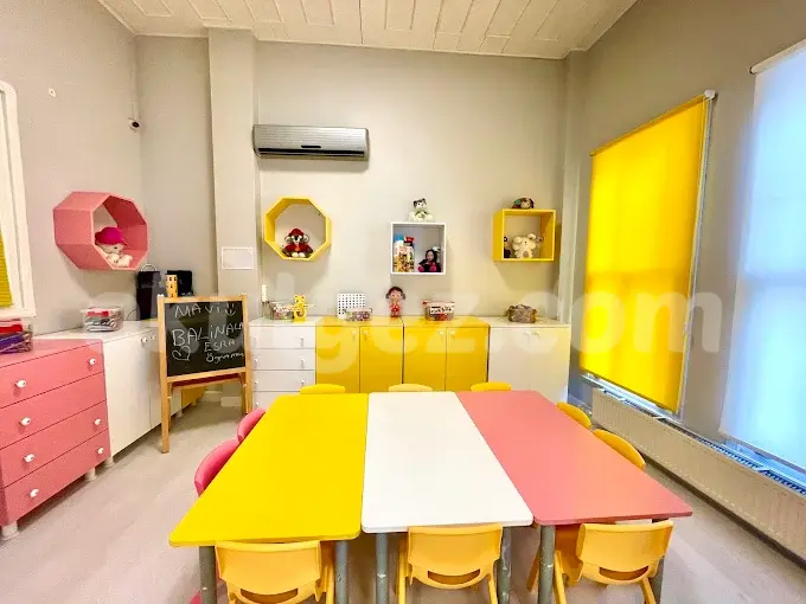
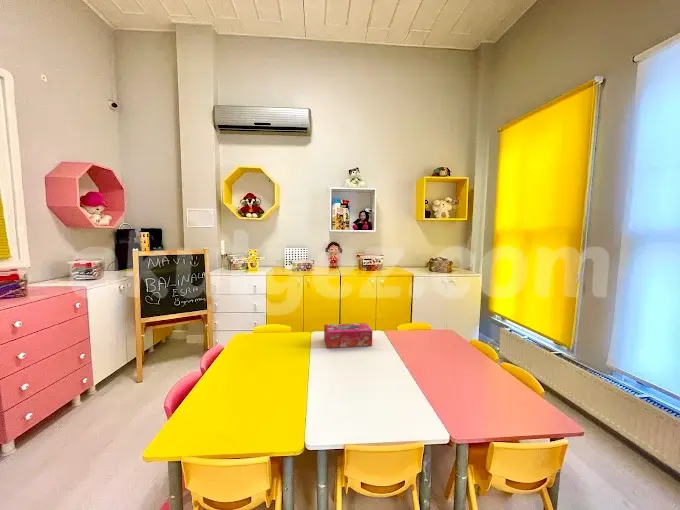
+ tissue box (347, 334)
